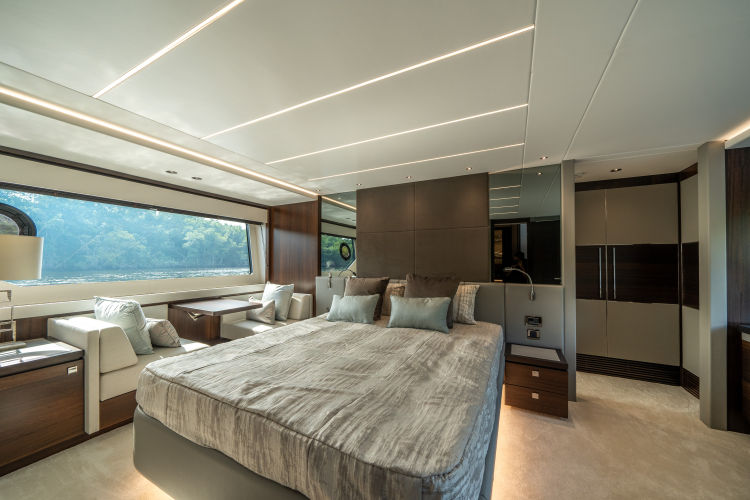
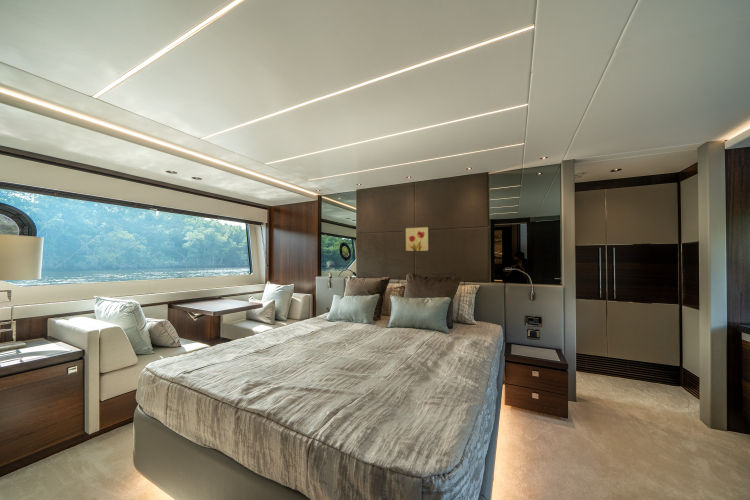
+ wall art (416, 239)
